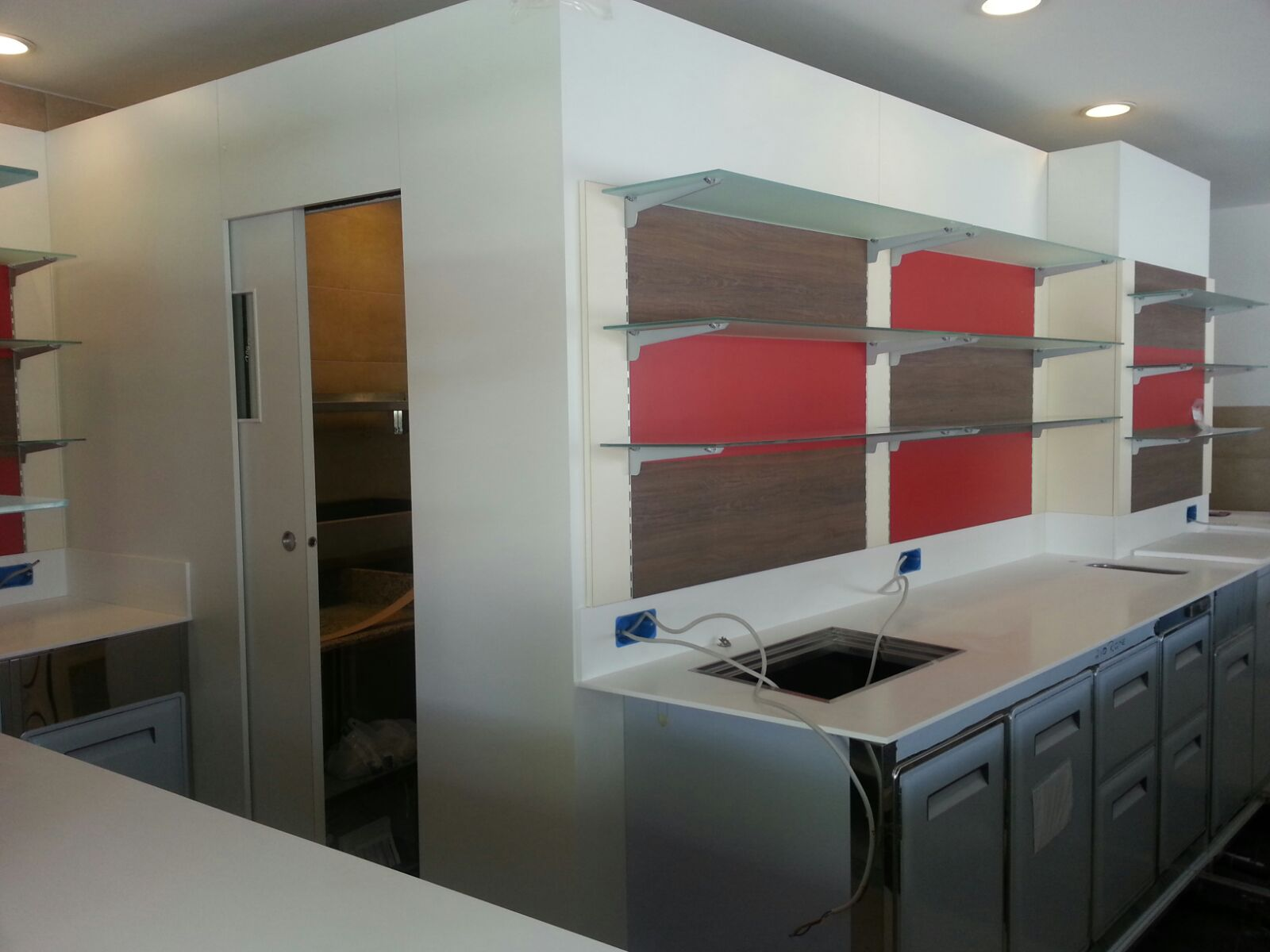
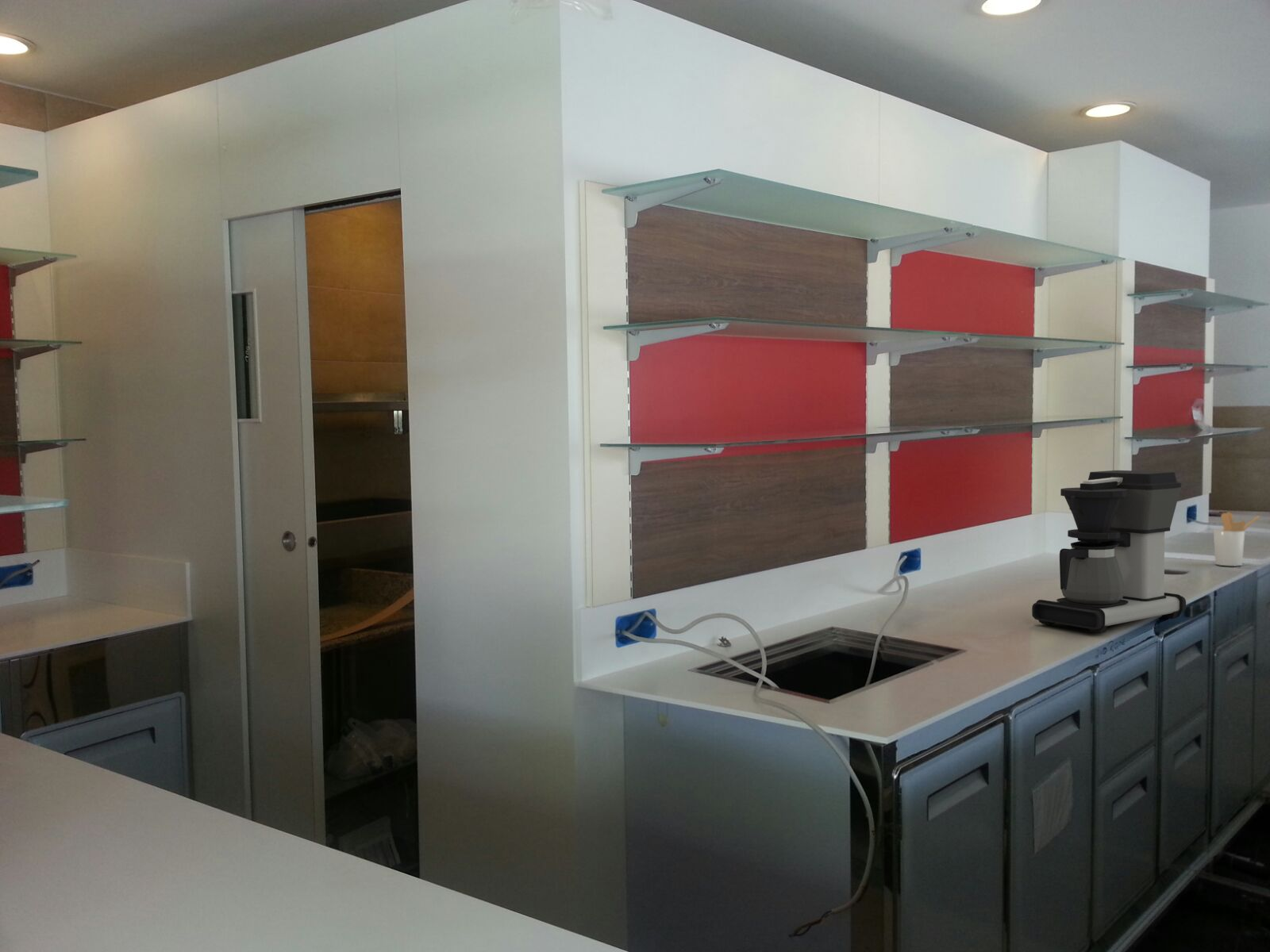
+ utensil holder (1237, 539)
+ coffee maker (1108, 547)
